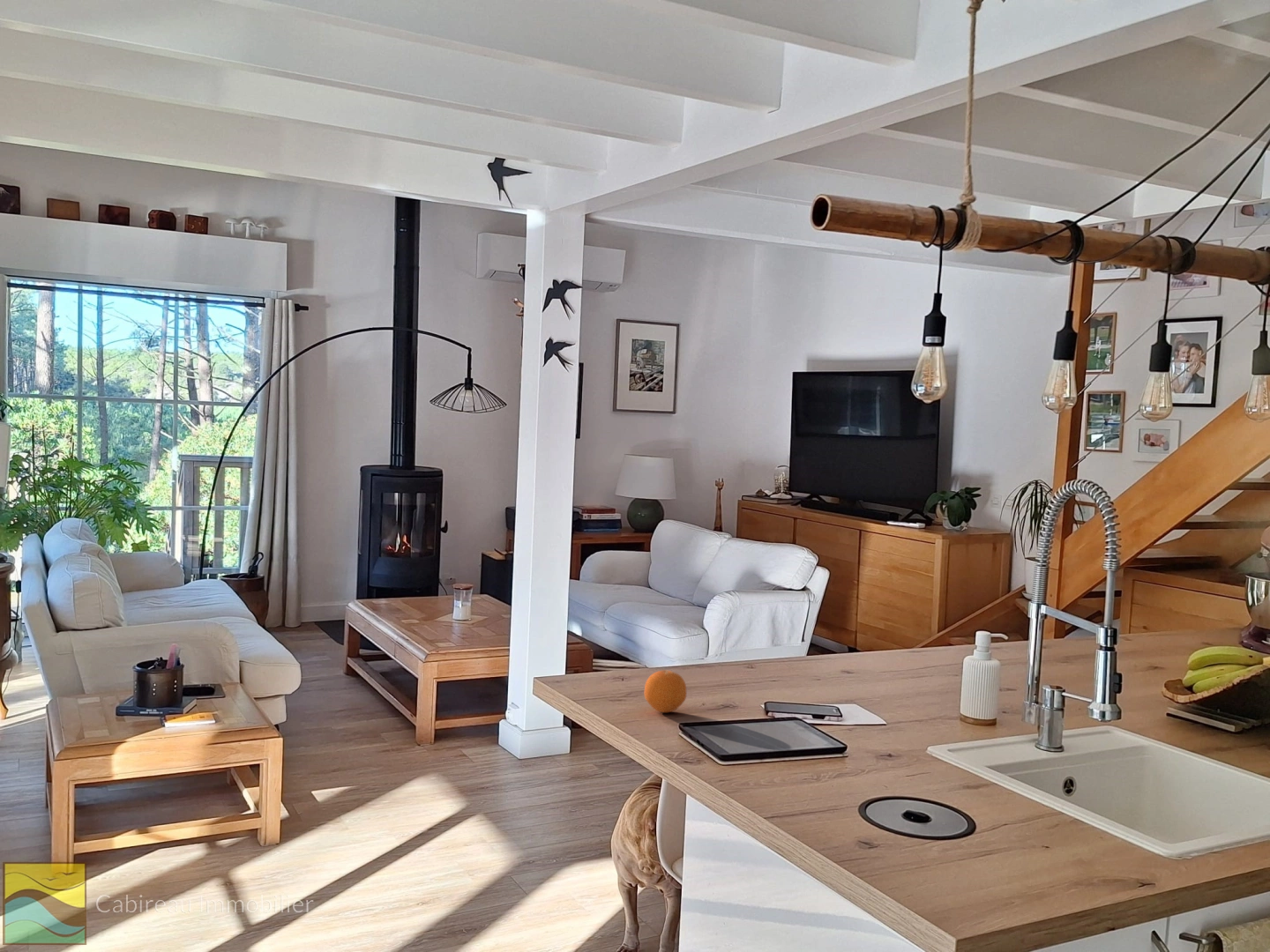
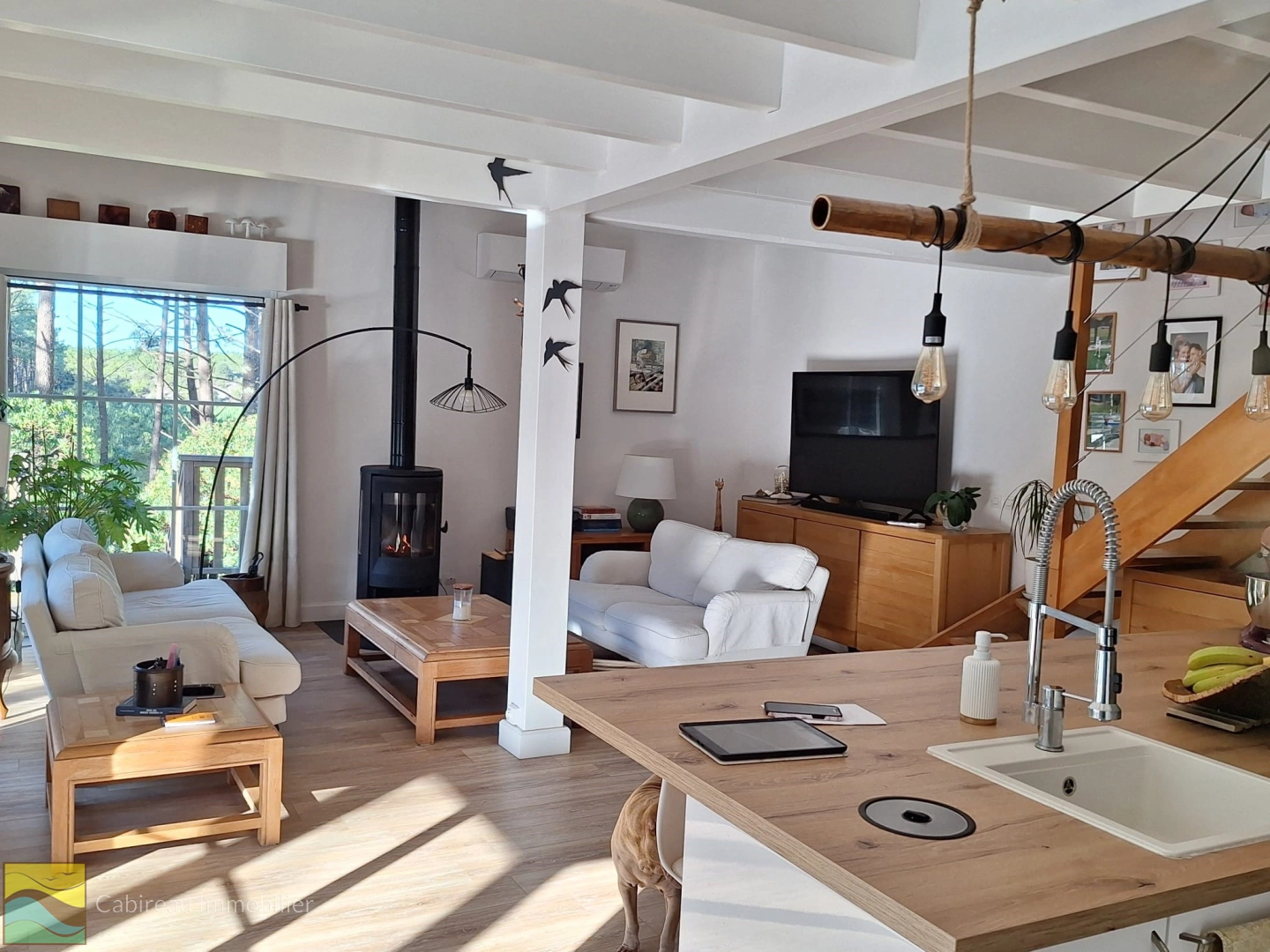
- fruit (665, 691)
